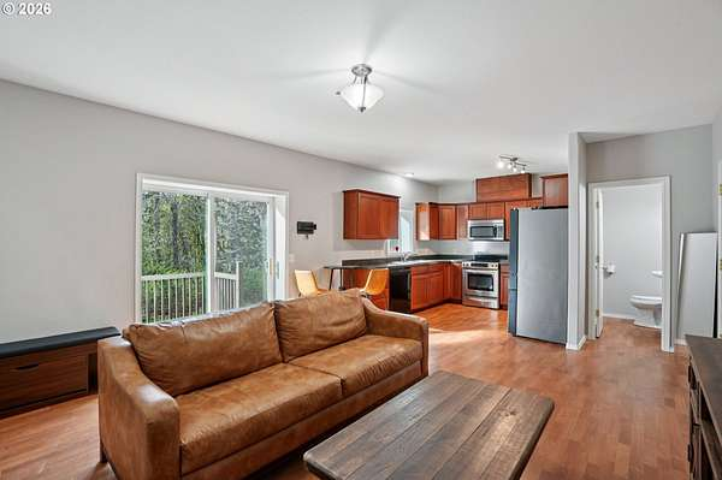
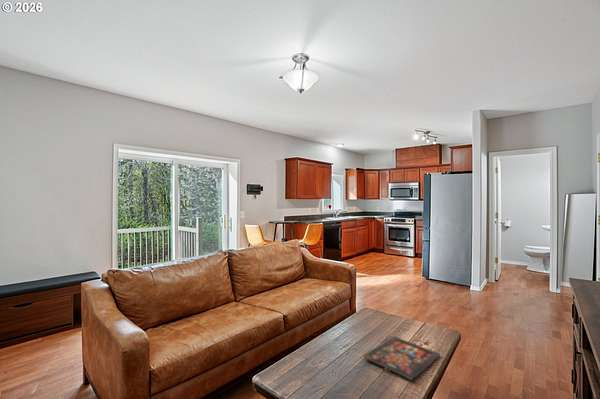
+ board game (401, 356)
